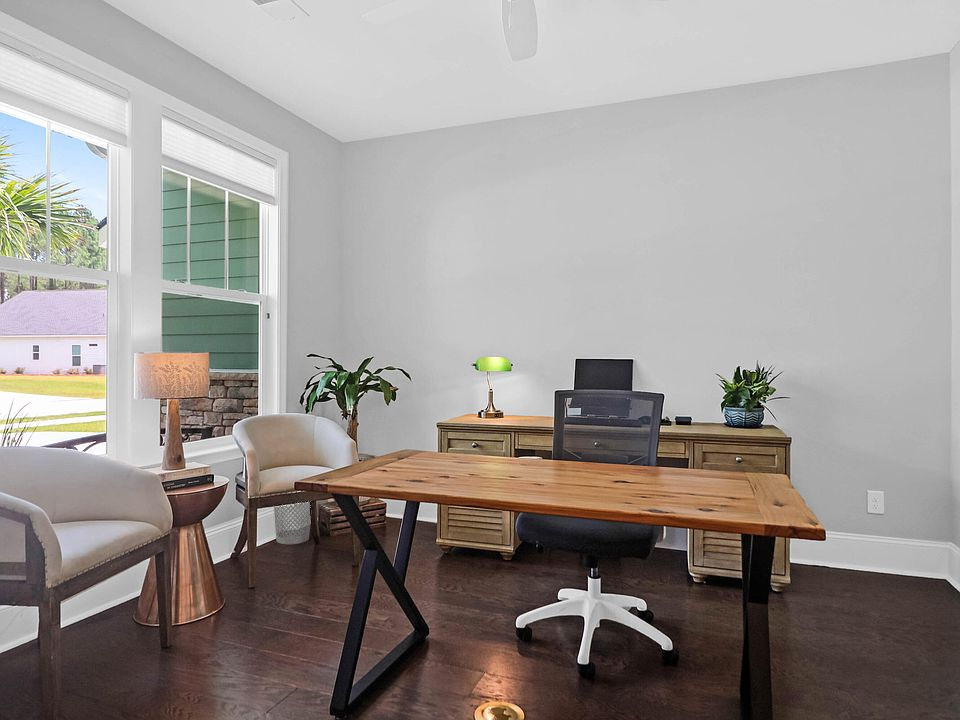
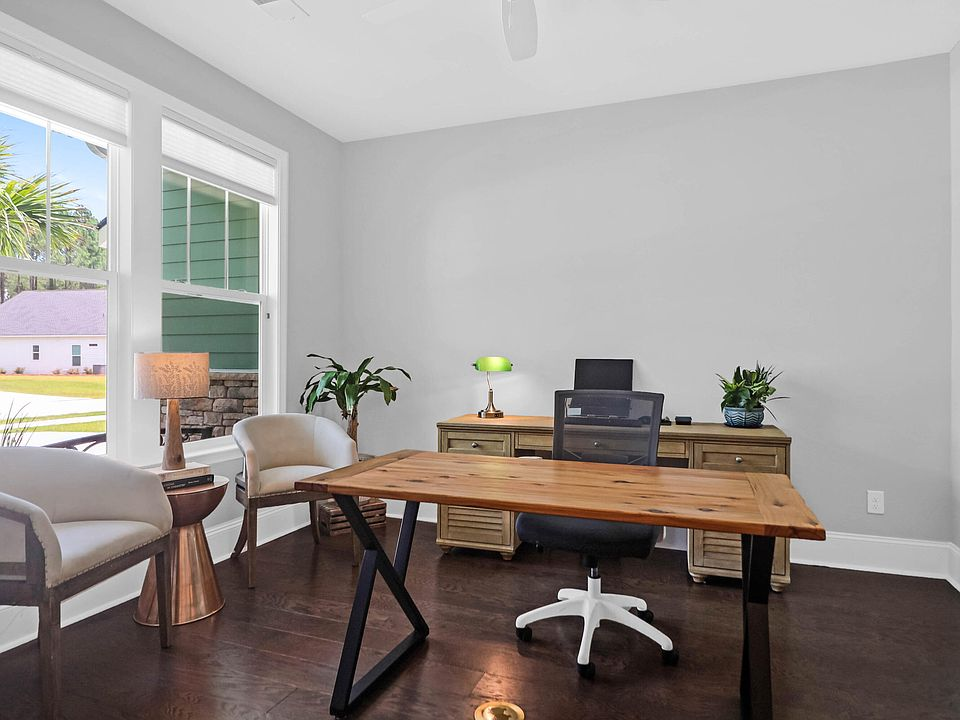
- wastebasket (293, 516)
